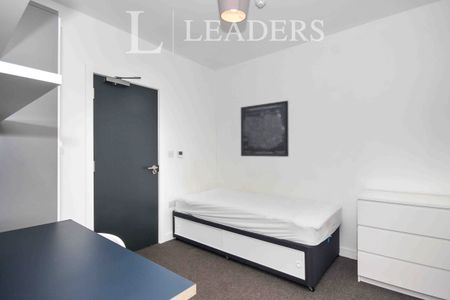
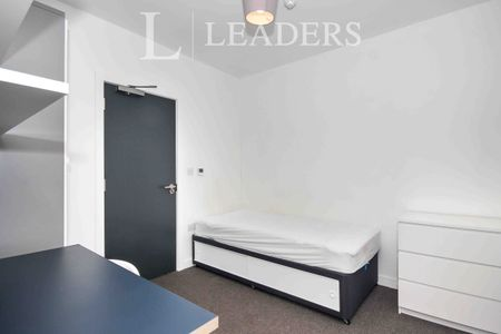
- wall art (263, 130)
